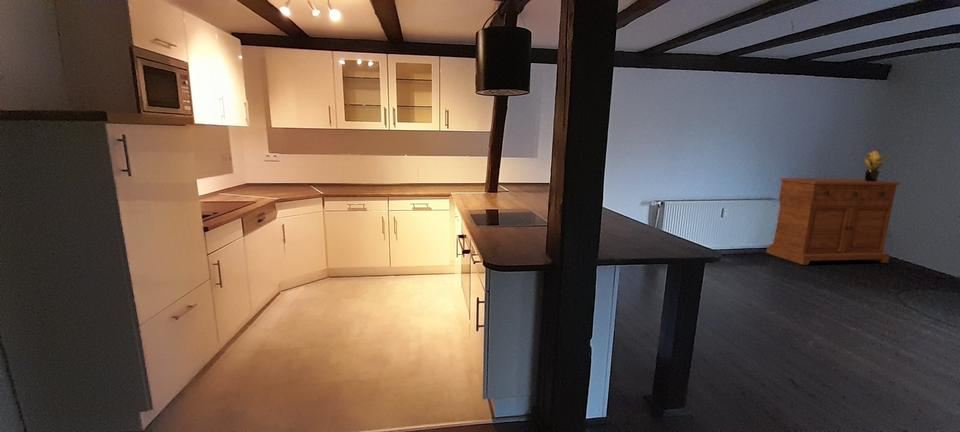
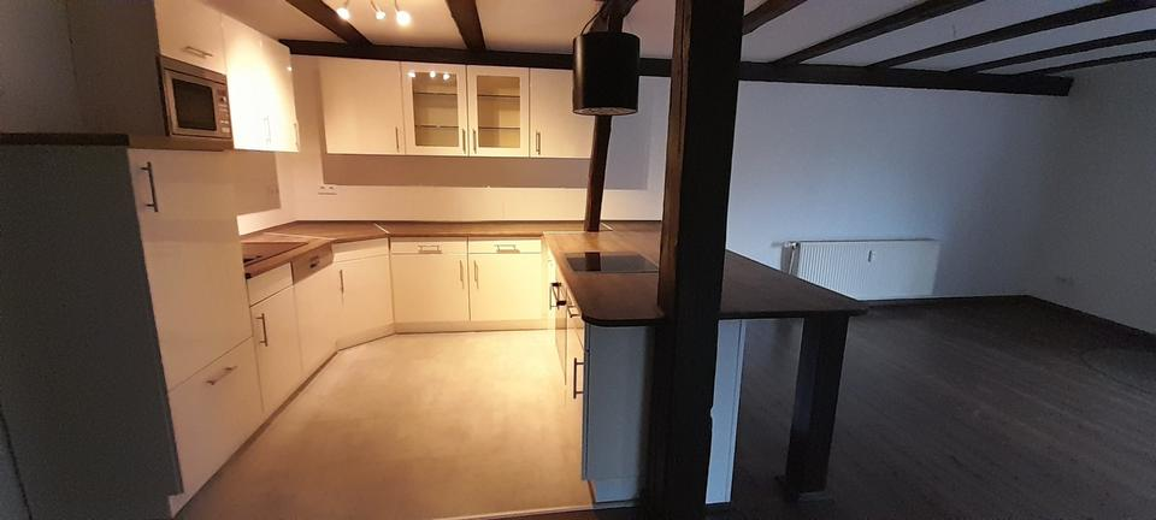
- potted plant (874, 165)
- sideboard (831, 219)
